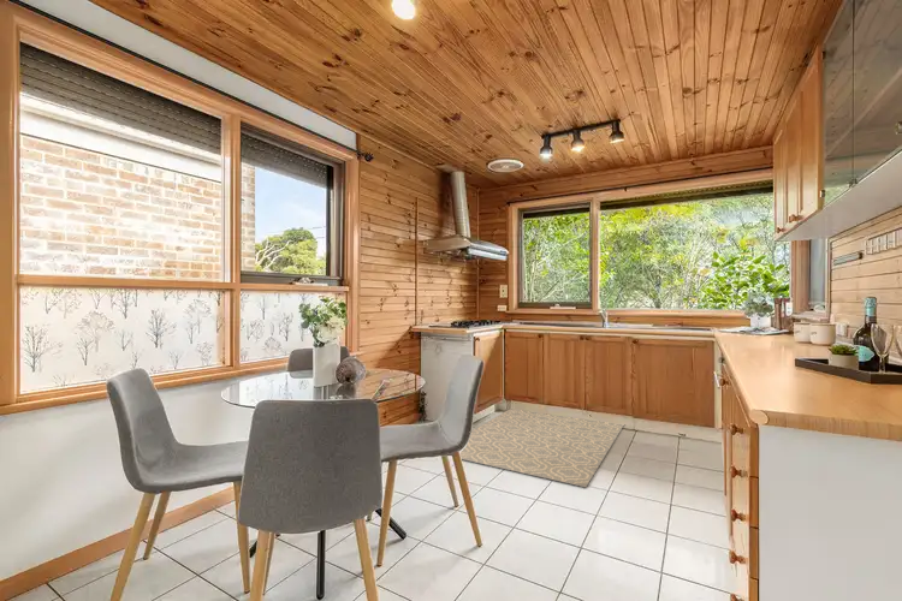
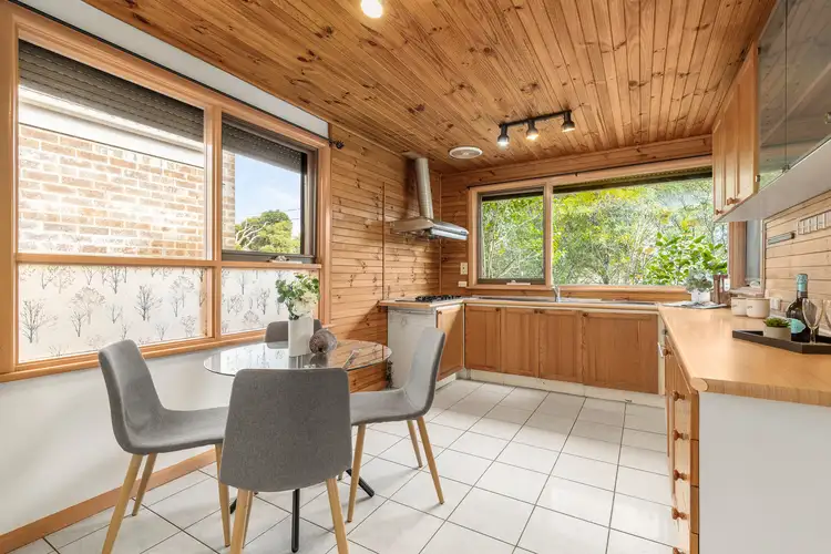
- rug (542, 433)
